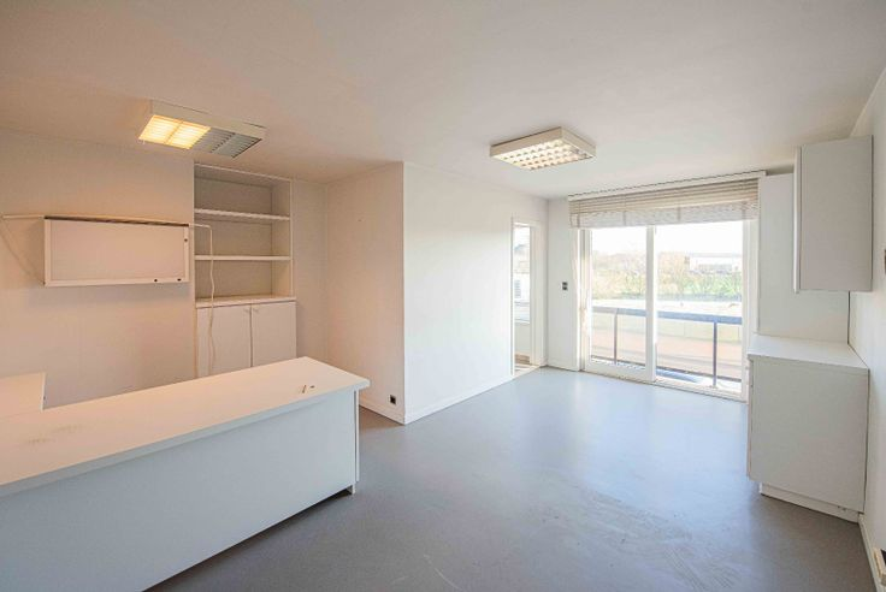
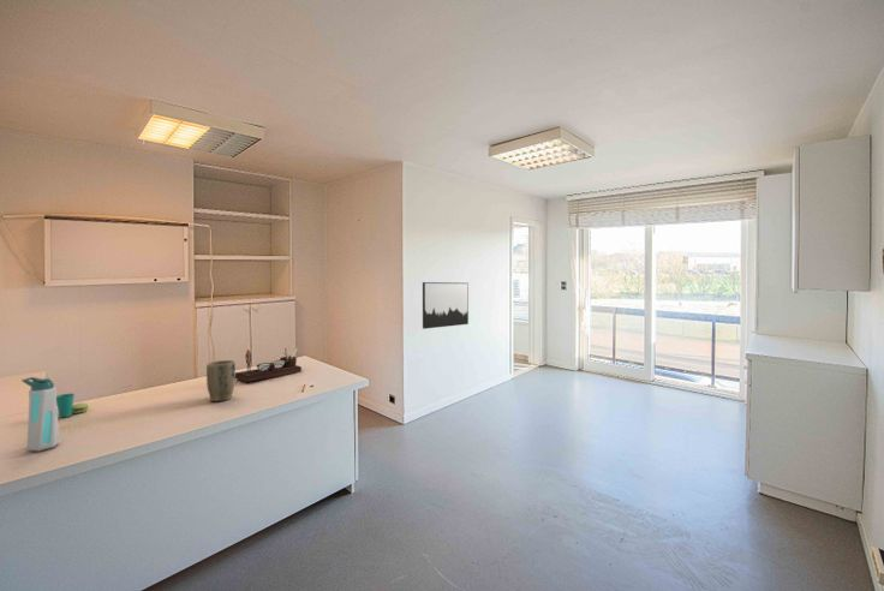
+ plant pot (221, 380)
+ desk organizer (271, 363)
+ cup (72, 404)
+ wall art (446, 304)
+ water bottle (40, 412)
